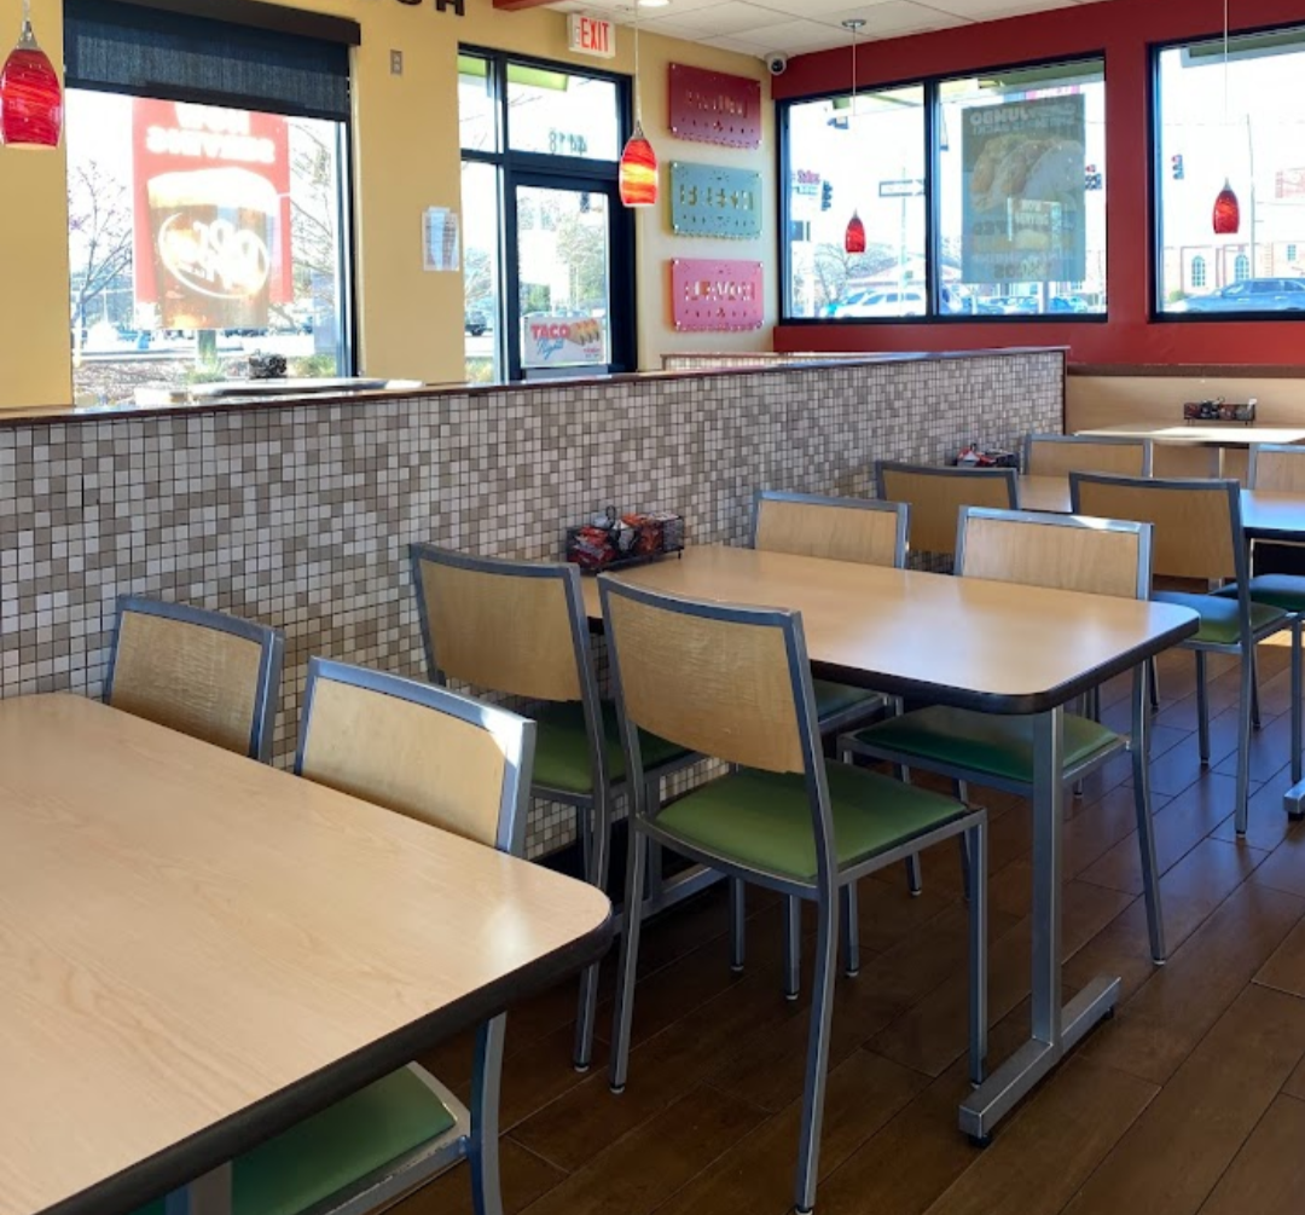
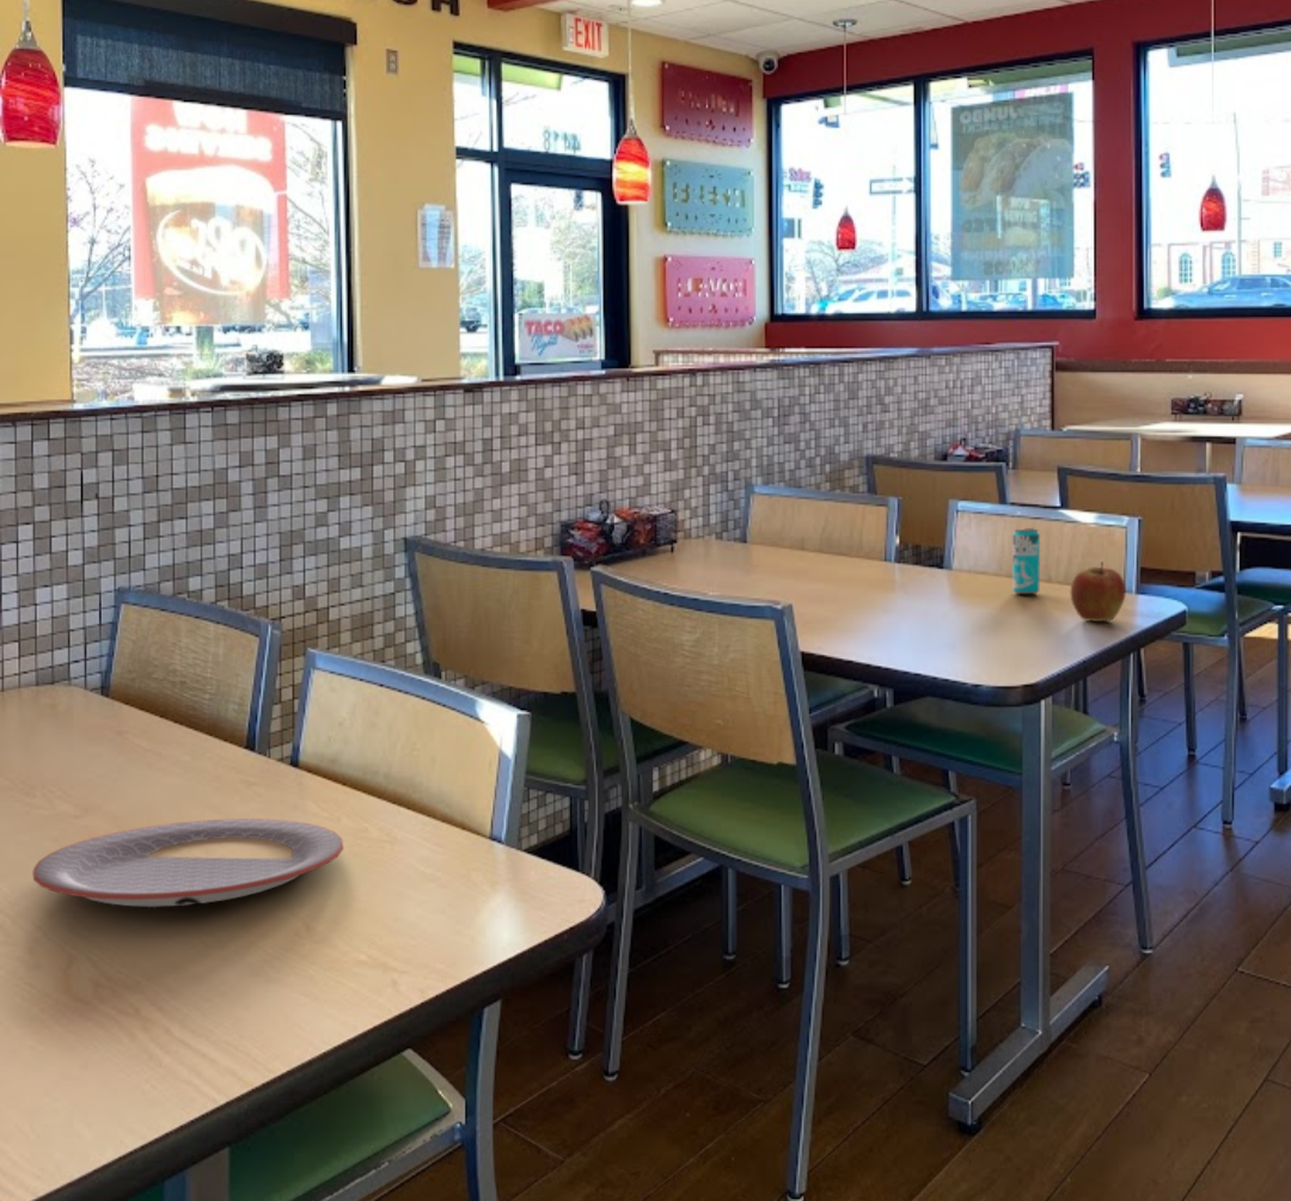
+ plate (192, 864)
+ beverage can (1026, 560)
+ apple (1097, 590)
